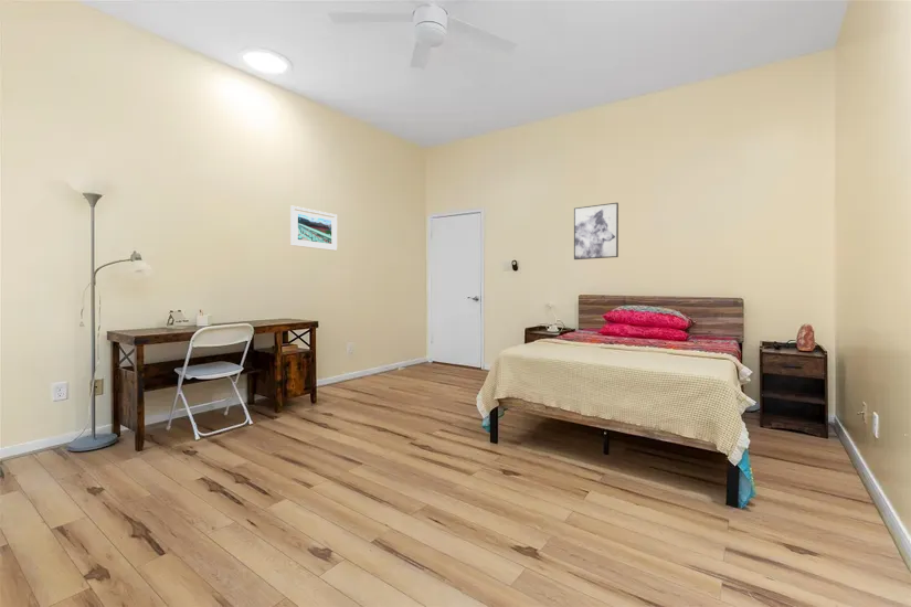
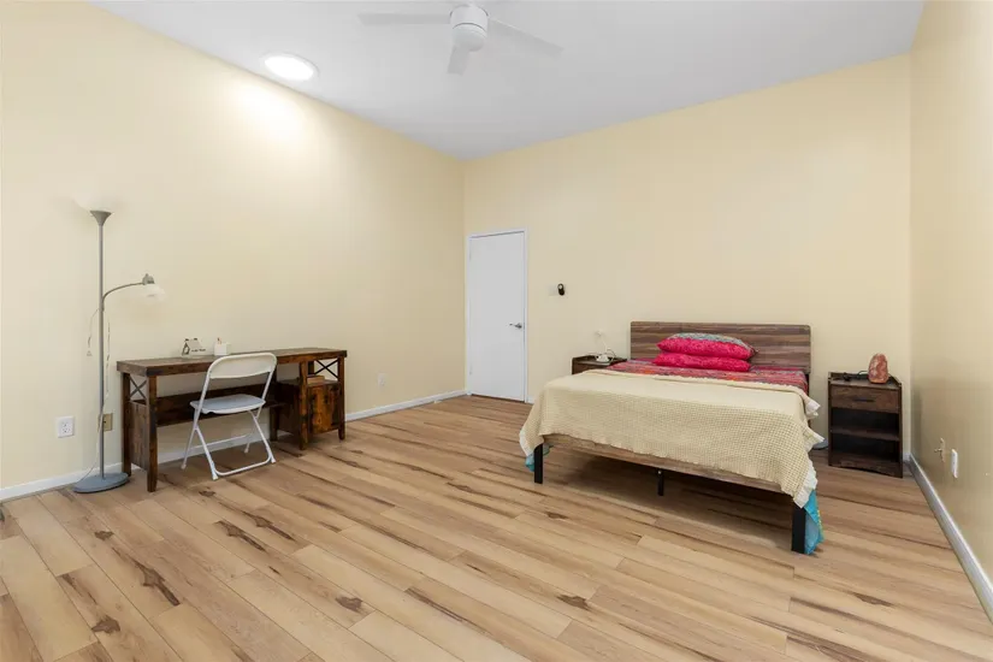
- wall art (595, 232)
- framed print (315, 228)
